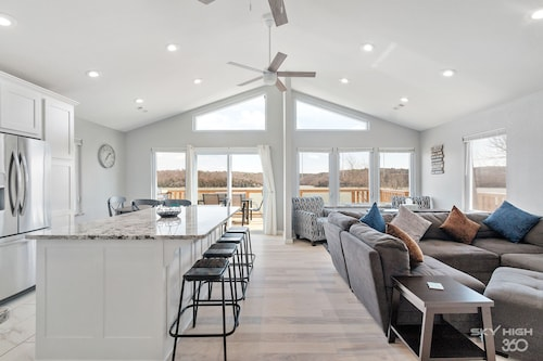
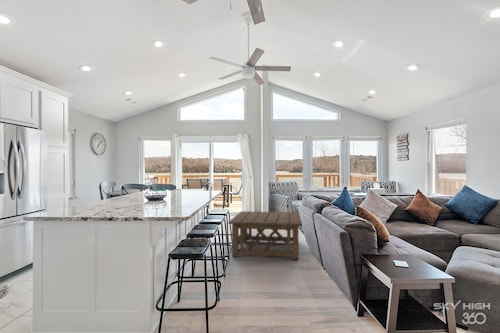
+ coffee table (265, 235)
